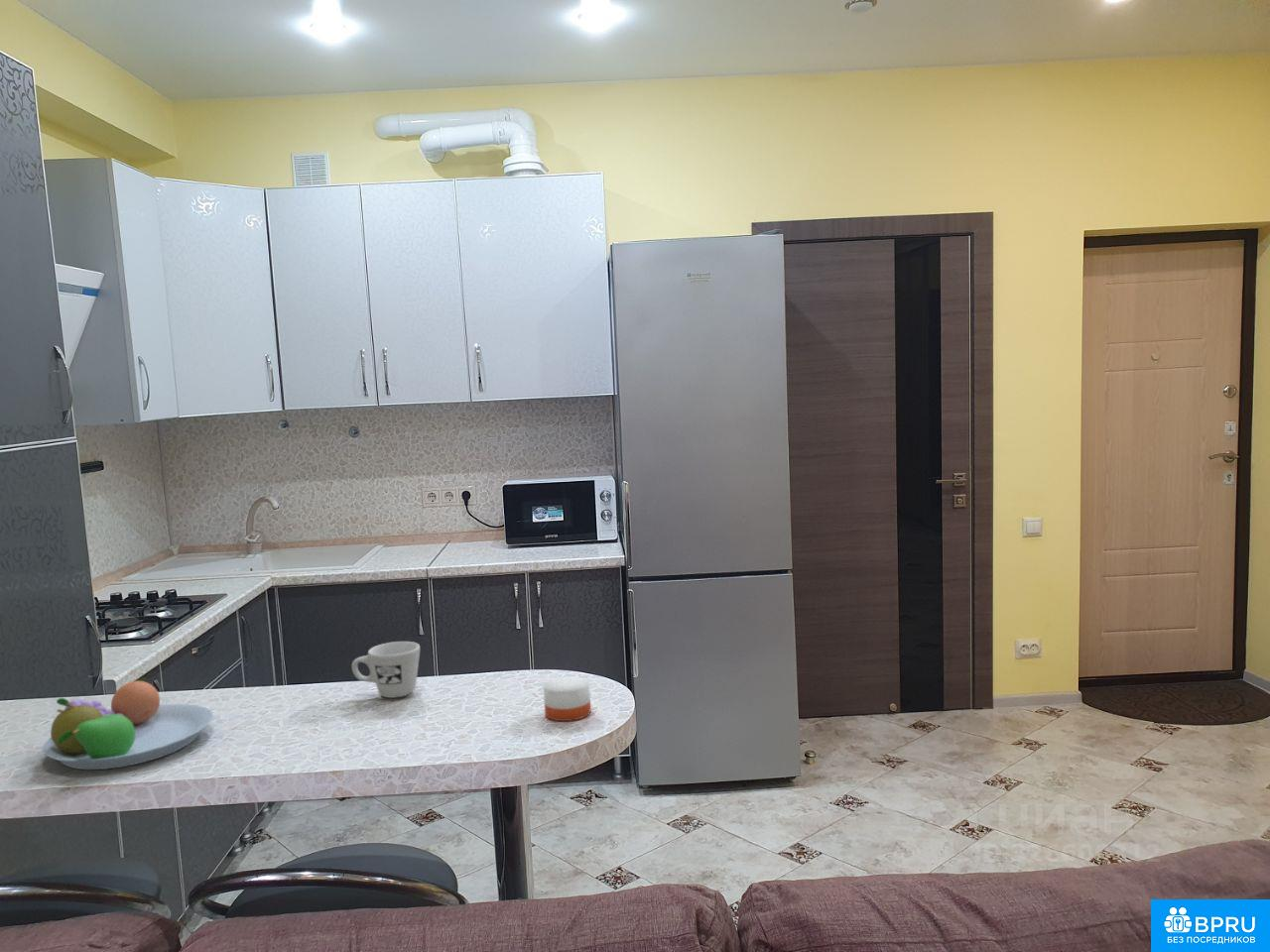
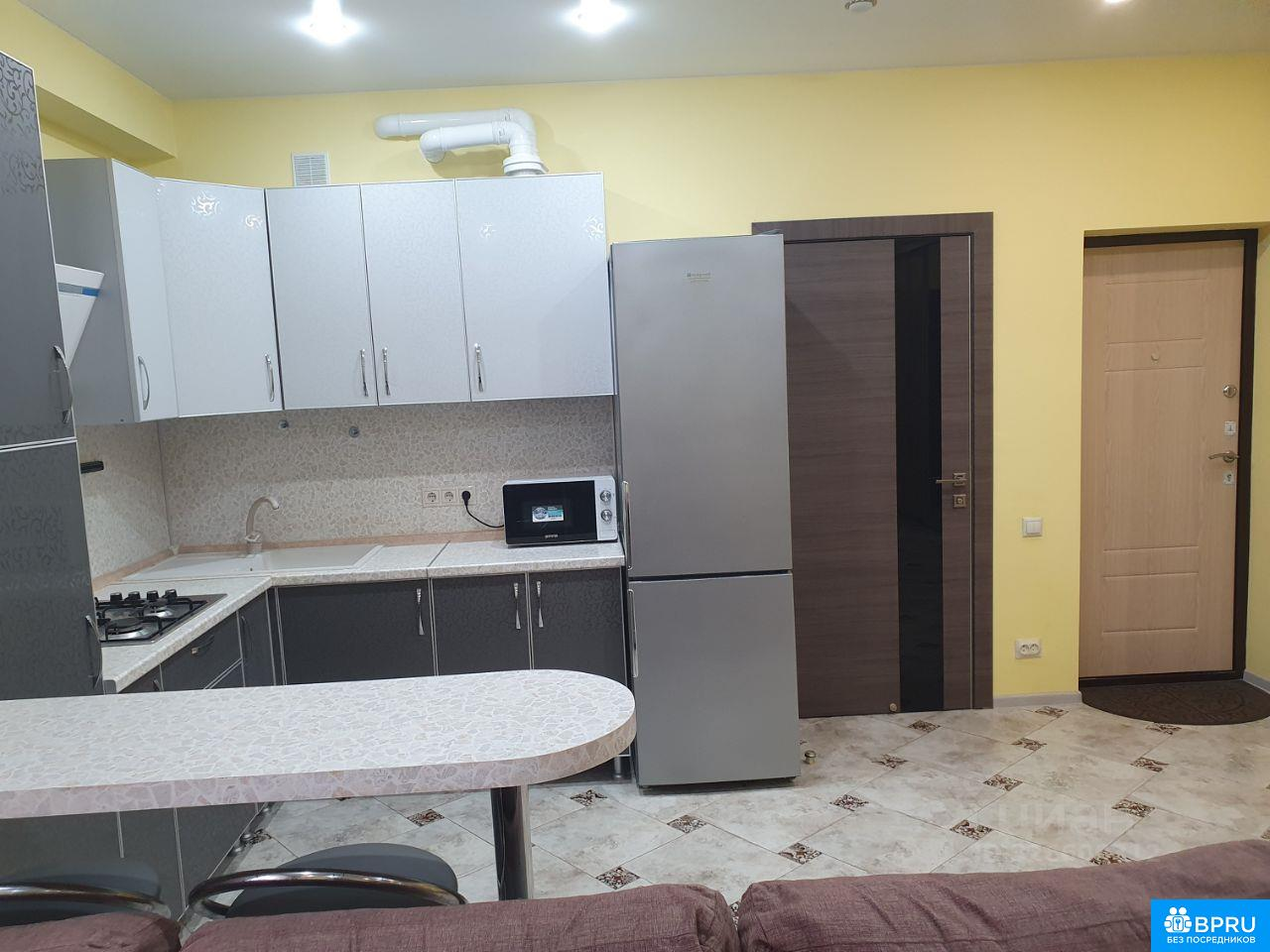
- fruit bowl (123, 718)
- candle (566, 681)
- mug (386, 670)
